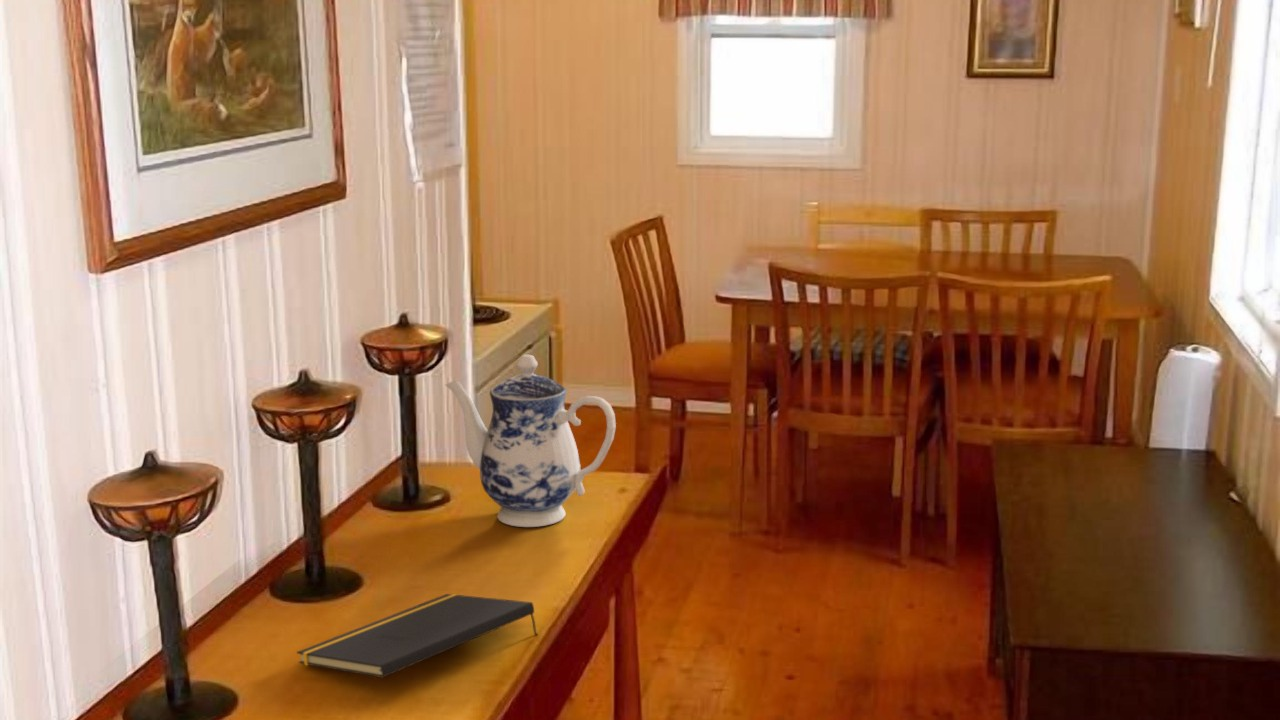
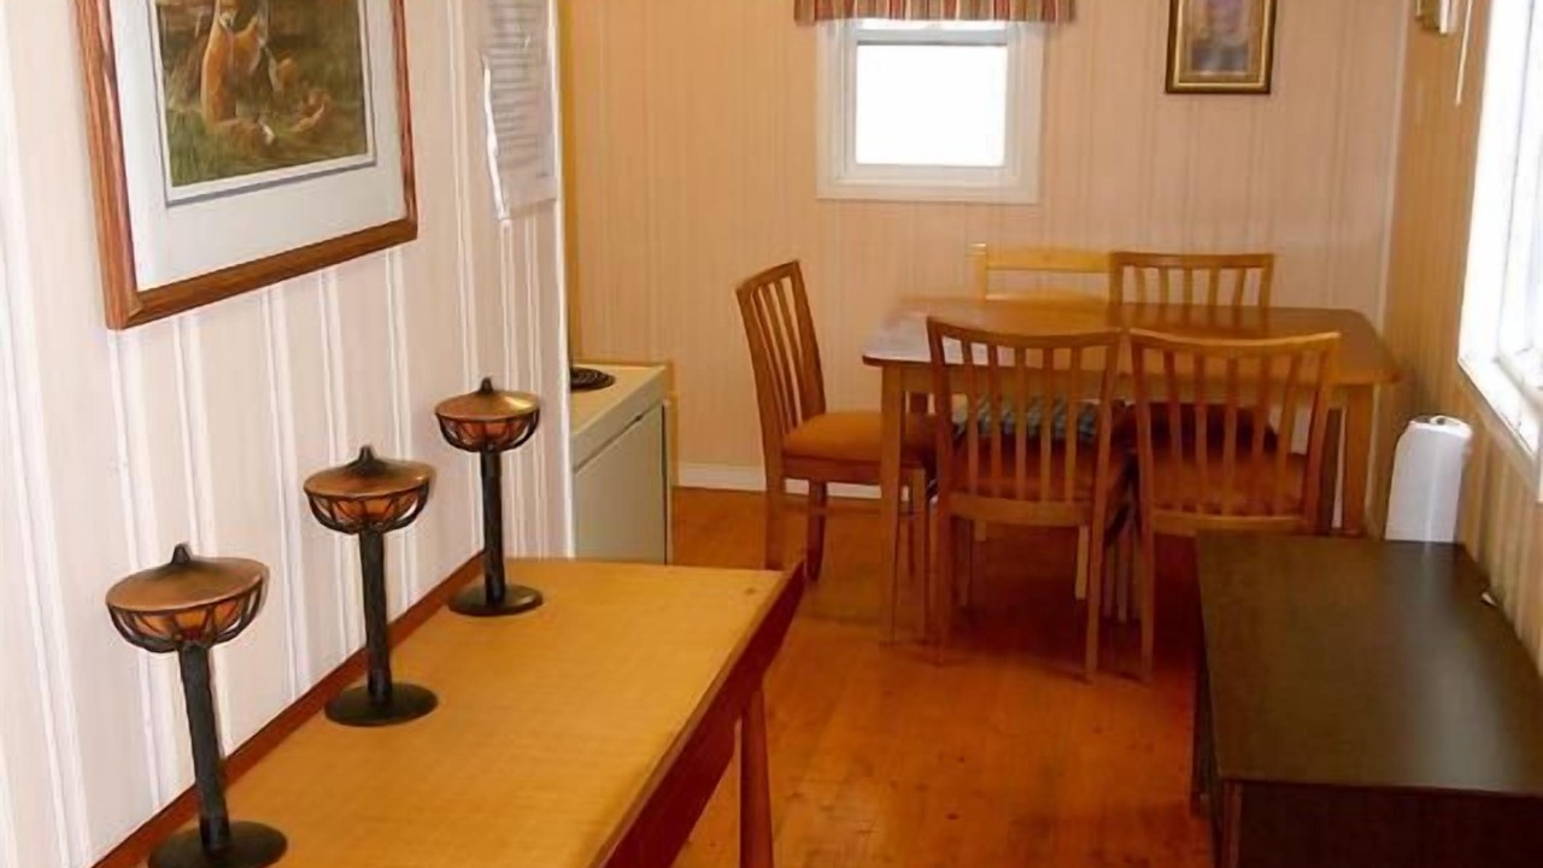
- notepad (417, 632)
- teapot (529, 436)
